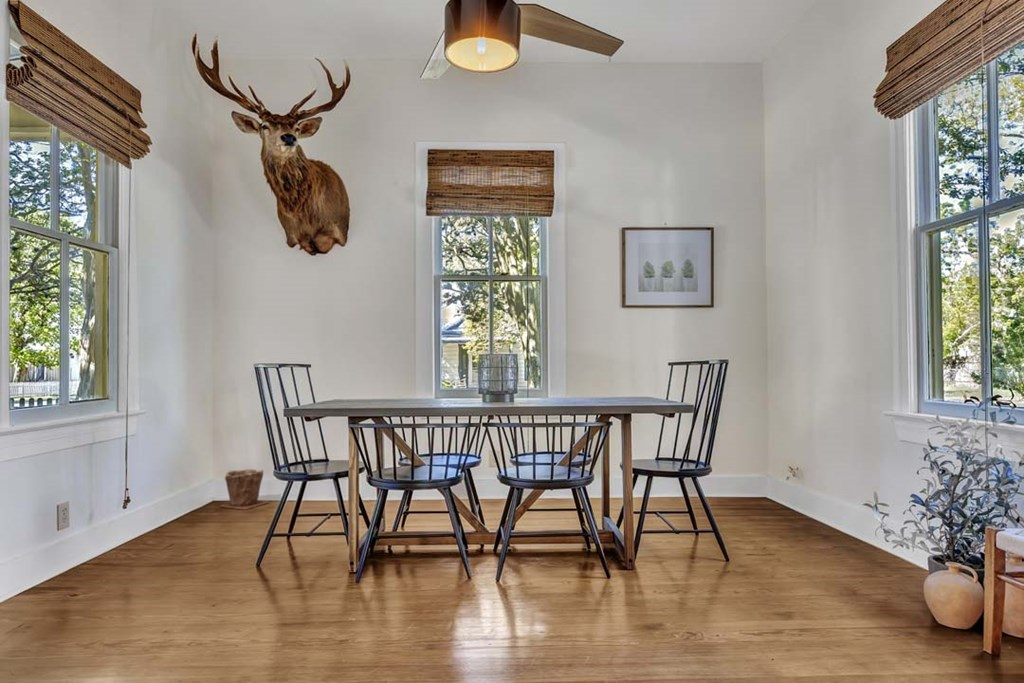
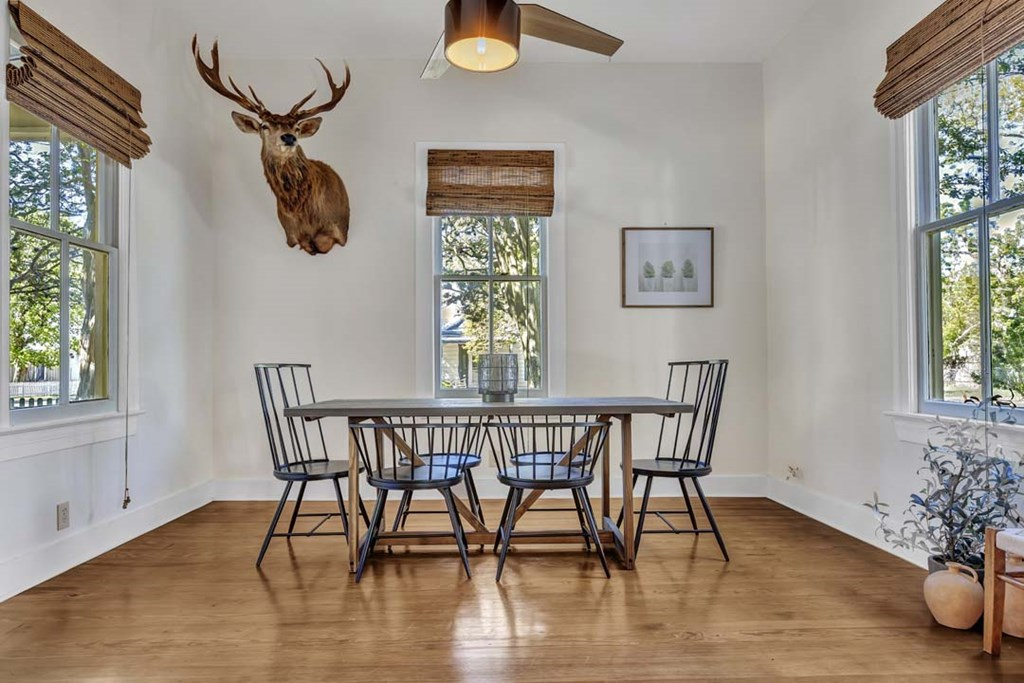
- plant pot (245, 487)
